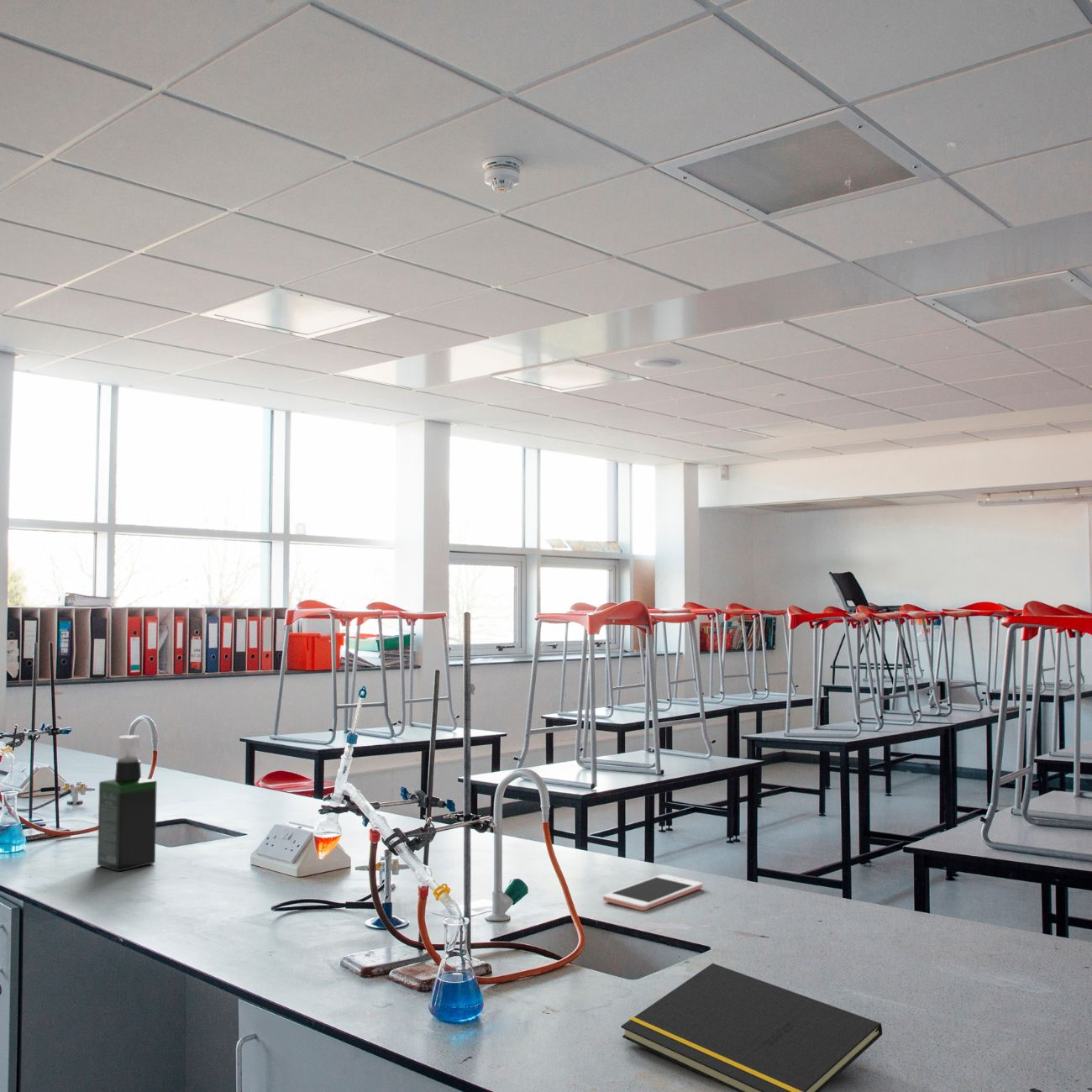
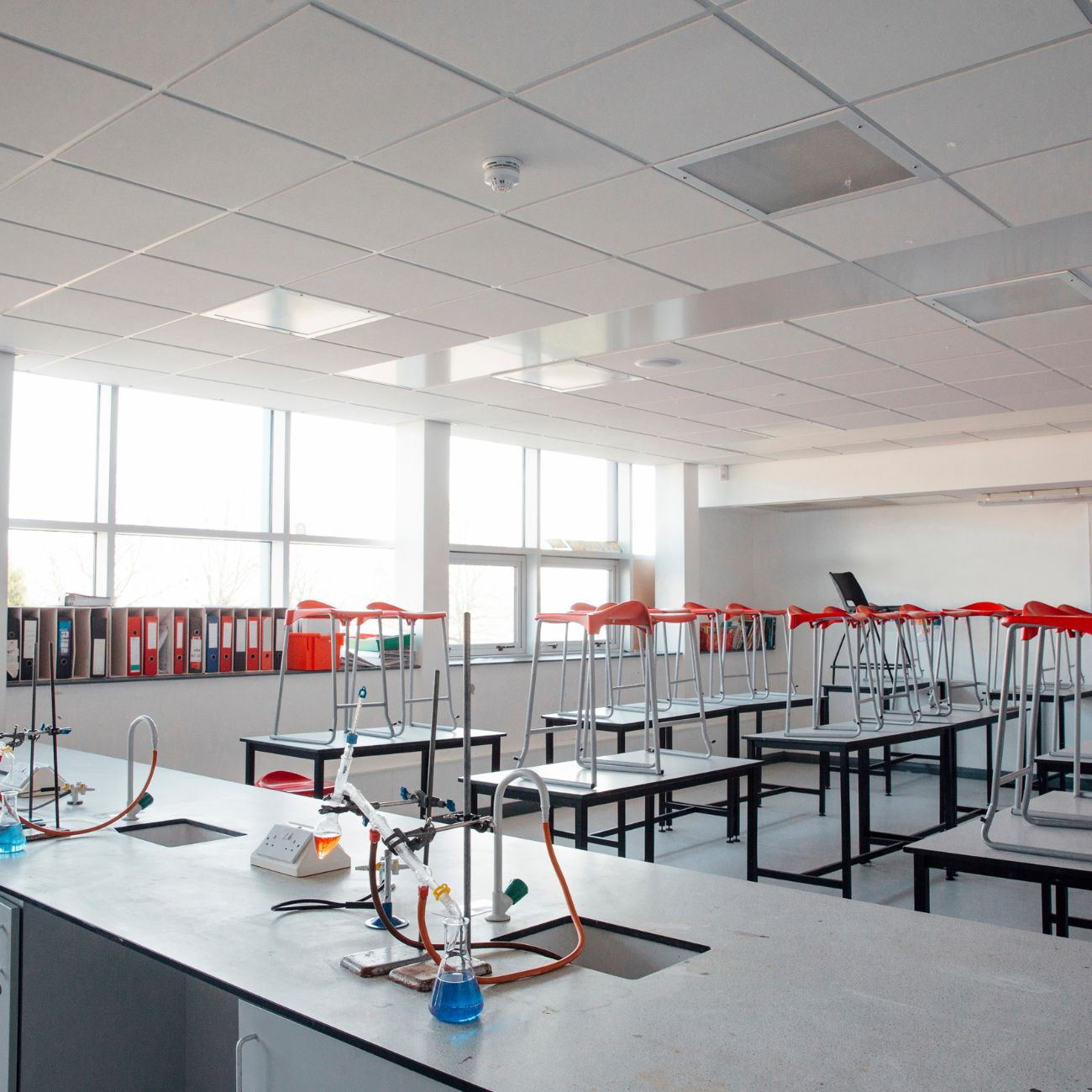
- notepad (748, 1030)
- cell phone (654, 891)
- spray bottle (128, 800)
